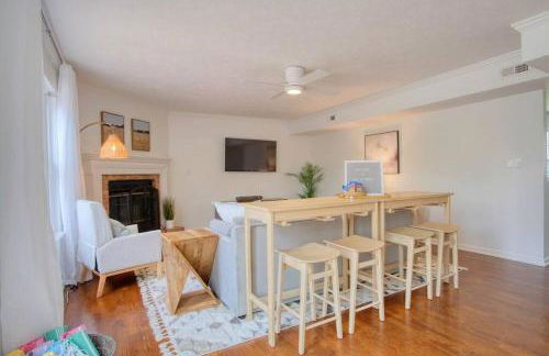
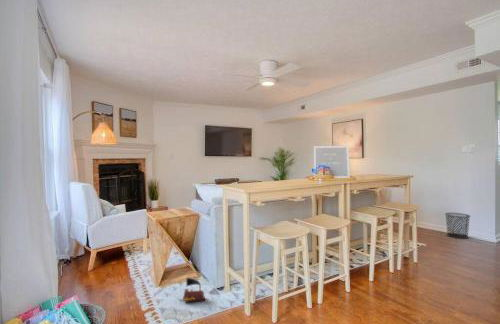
+ waste bin (456, 225)
+ toy train (194, 291)
